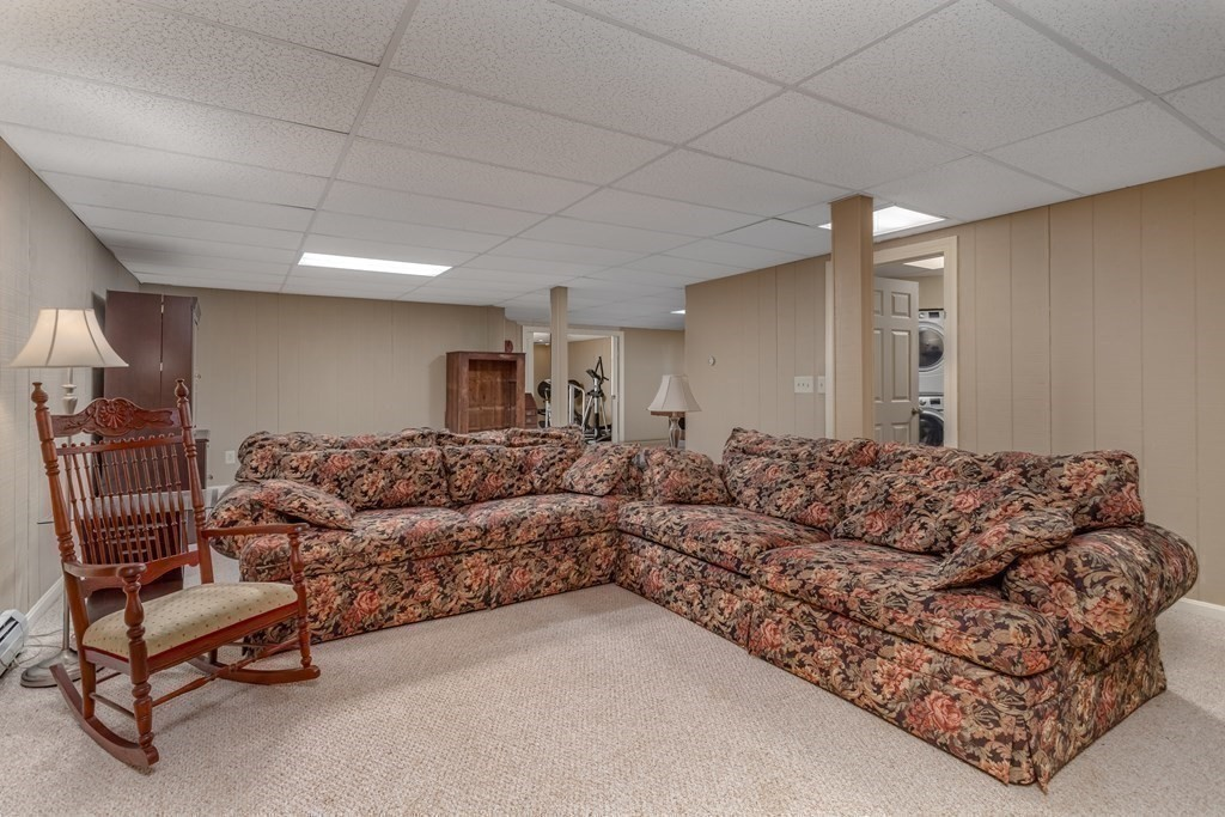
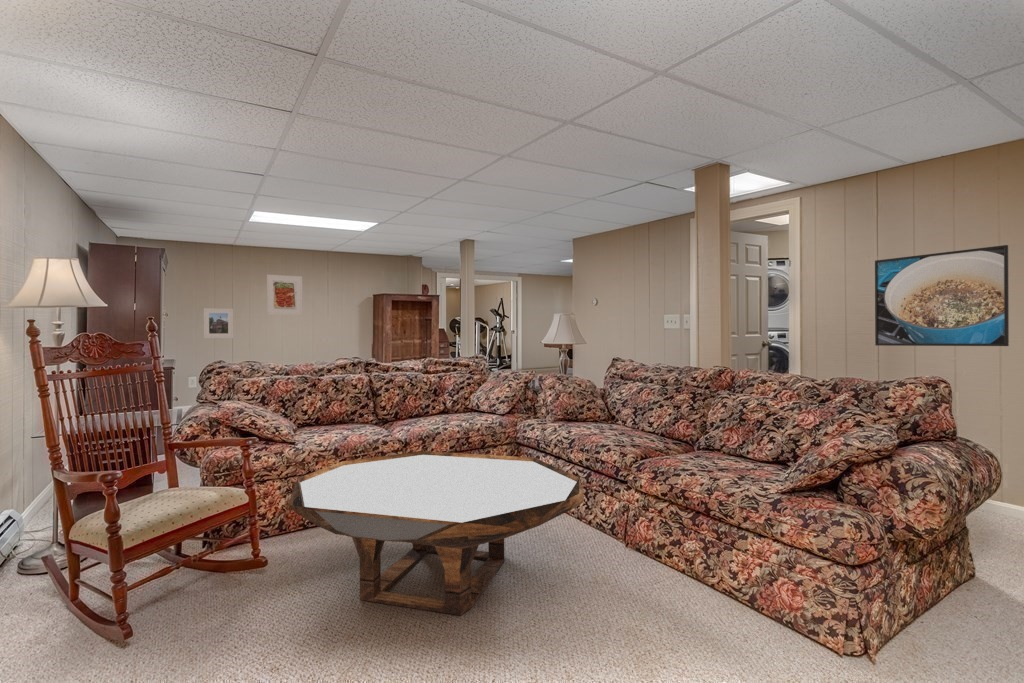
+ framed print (936, 299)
+ coffee table (438, 527)
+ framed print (218, 323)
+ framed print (285, 295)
